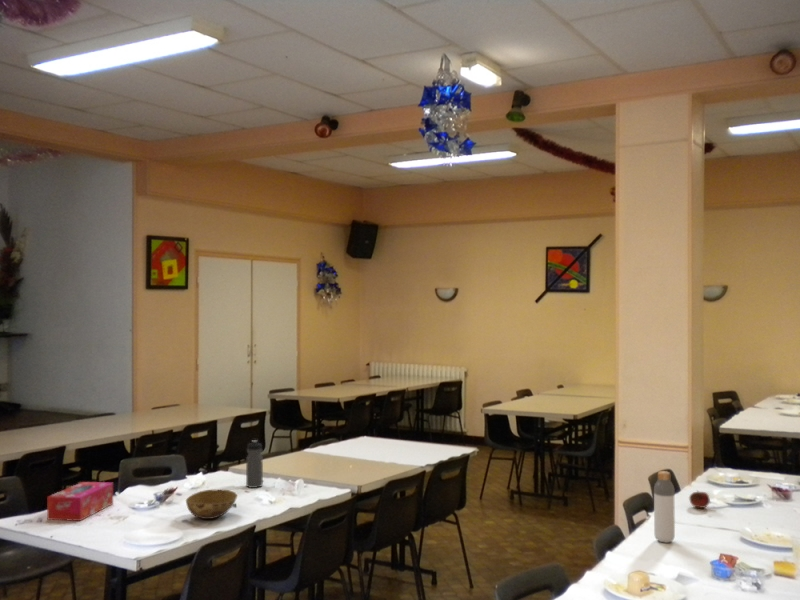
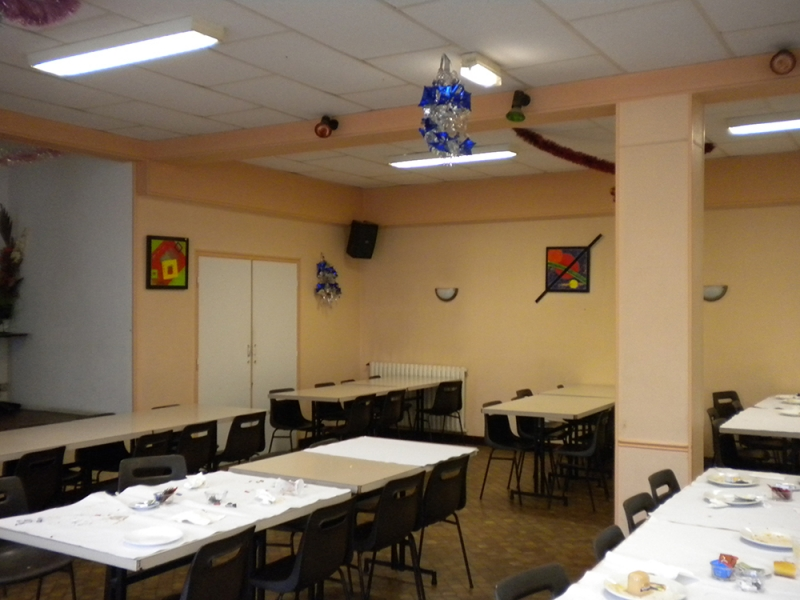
- water bottle (254, 463)
- bottle (664, 506)
- fruit (699, 499)
- bowl (211, 506)
- tissue box (81, 500)
